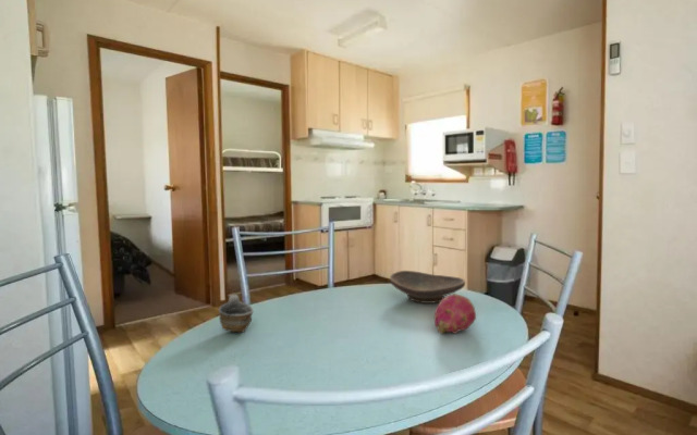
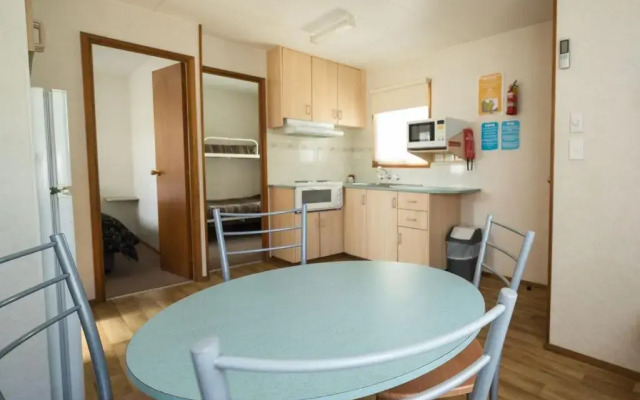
- fruit (453, 311)
- cup (236, 313)
- decorative bowl (427, 287)
